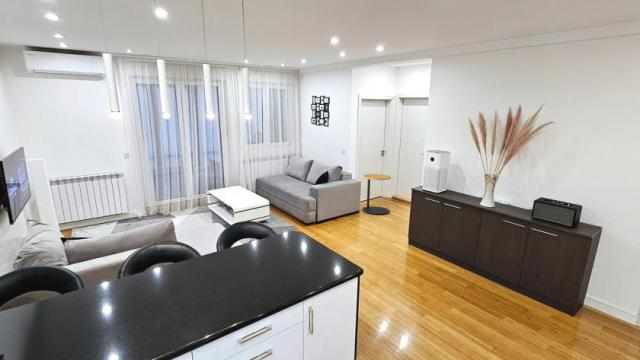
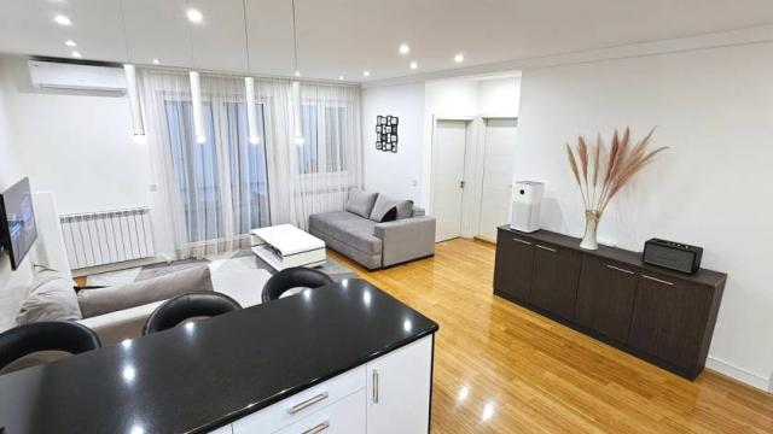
- side table (369, 193)
